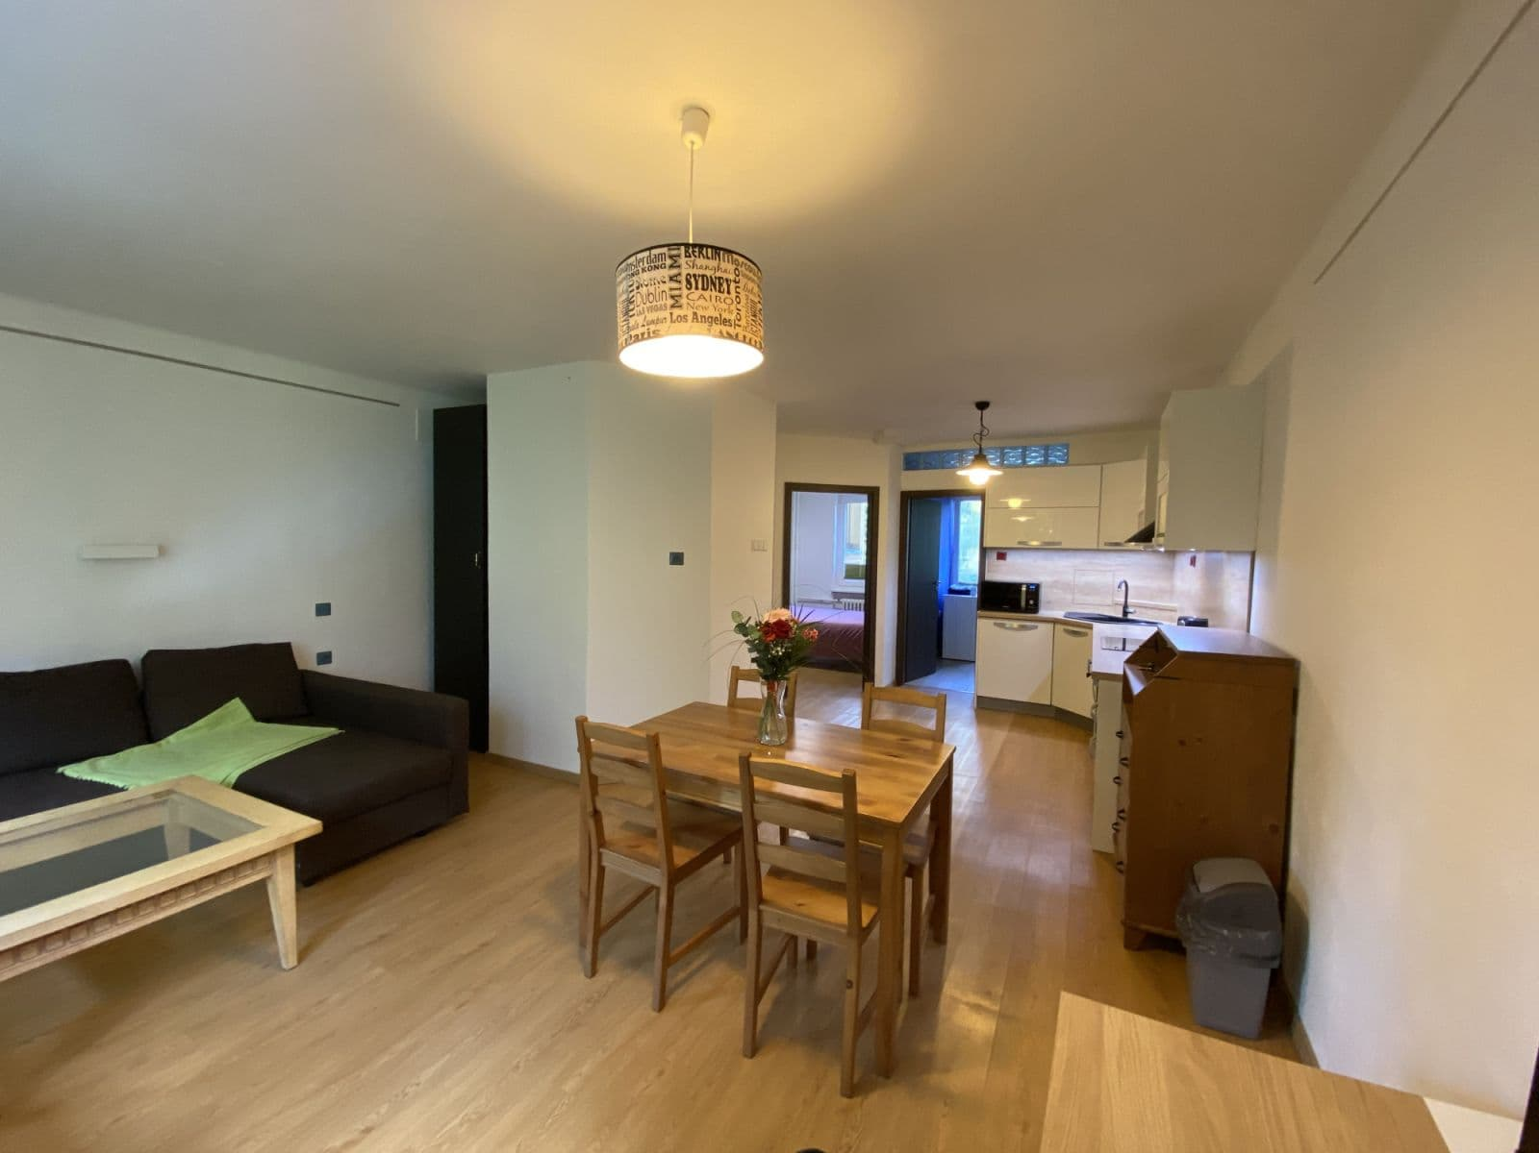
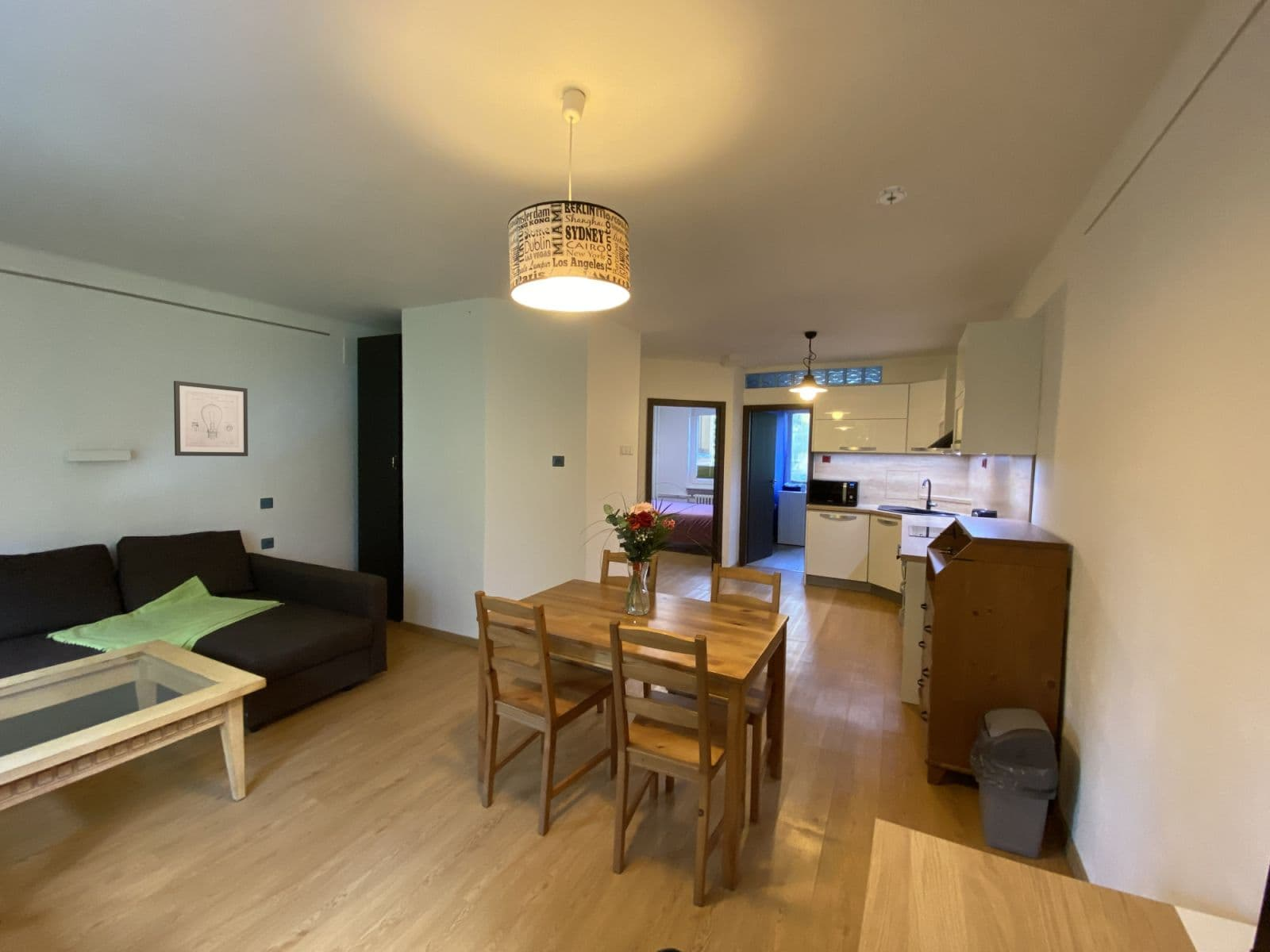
+ smoke detector (891, 195)
+ wall art (213, 420)
